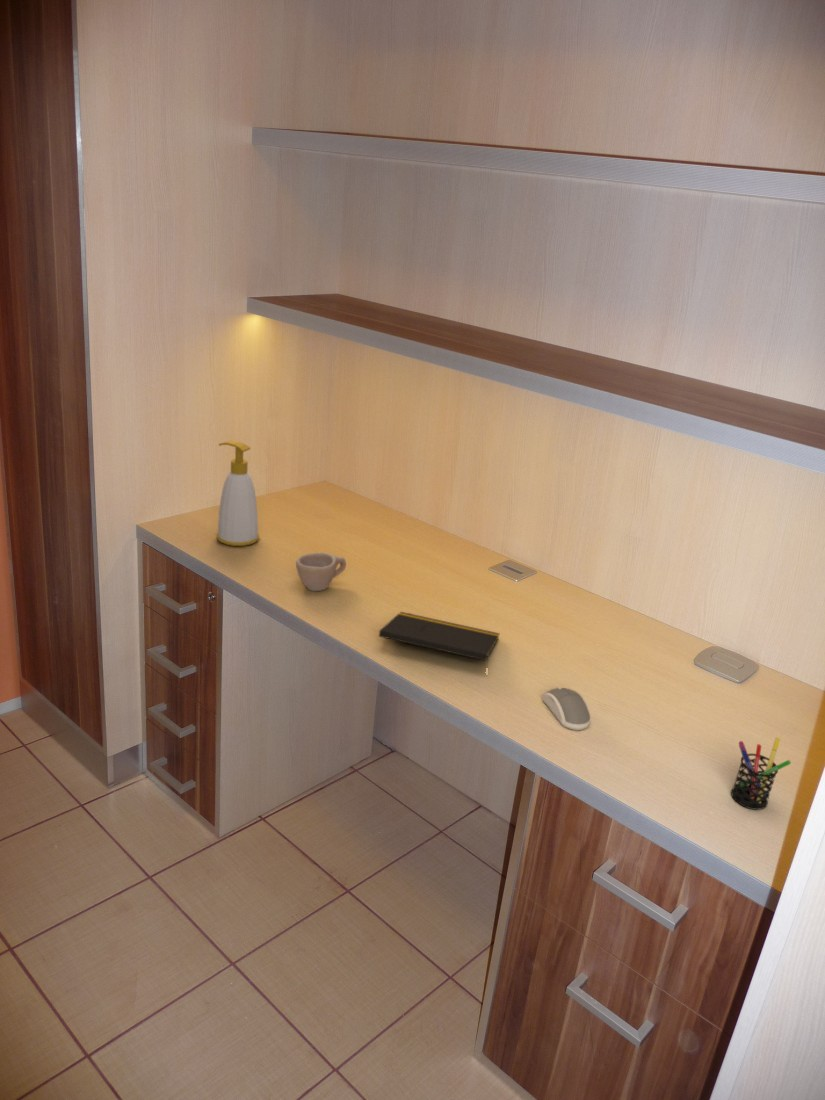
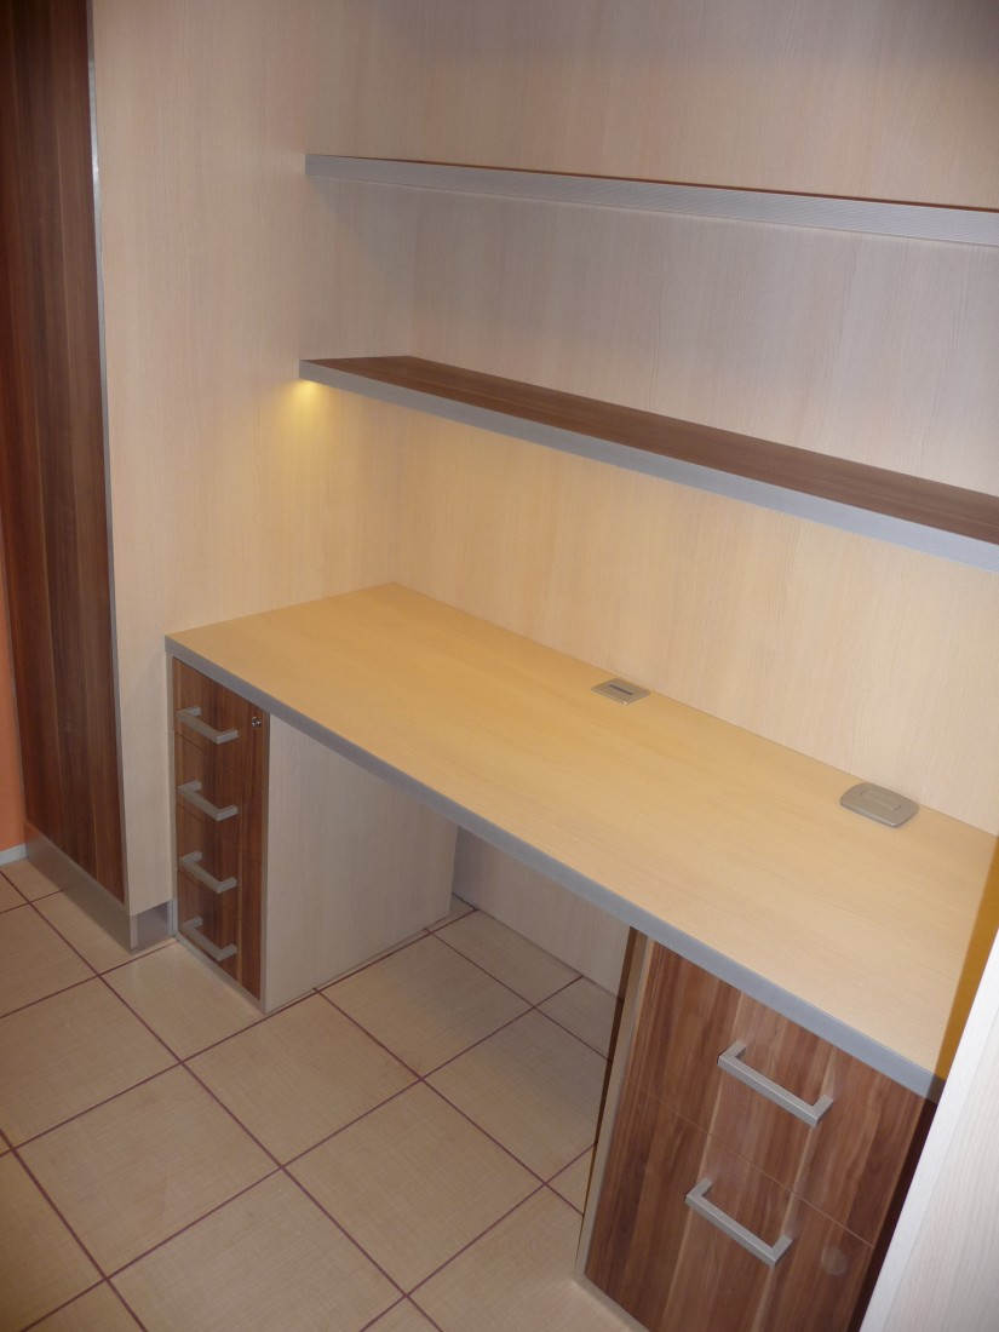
- cup (321, 572)
- computer mouse (568, 703)
- soap bottle (238, 492)
- pen holder (761, 771)
- notepad (440, 635)
